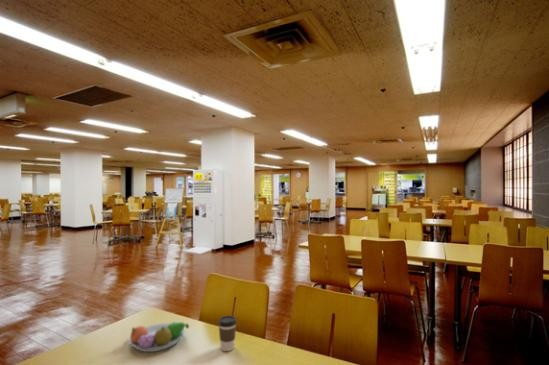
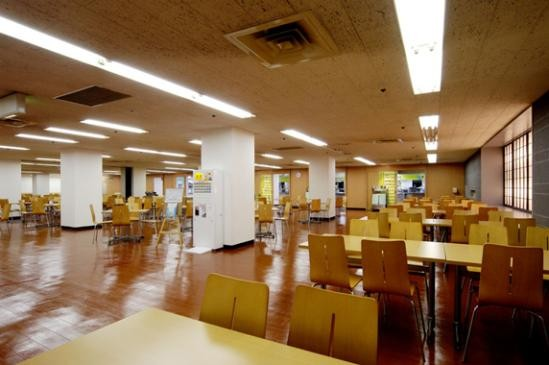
- coffee cup (227, 333)
- fruit bowl (159, 330)
